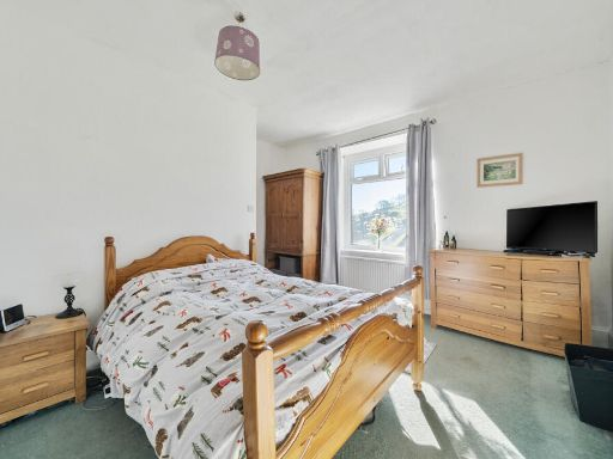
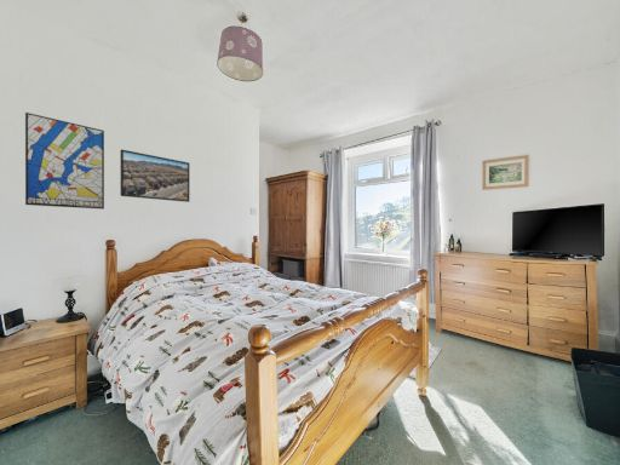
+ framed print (157, 178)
+ wall art (68, 165)
